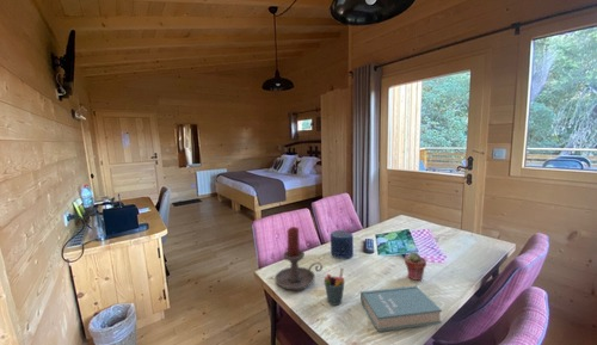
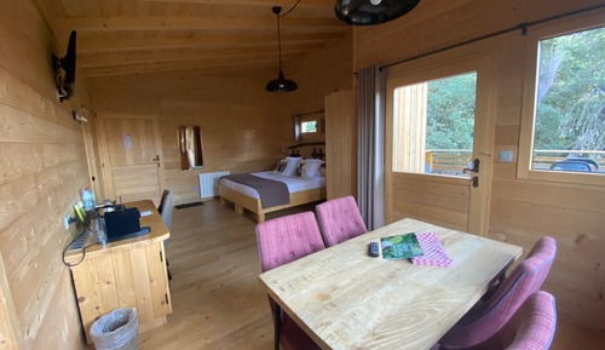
- candle holder (298, 253)
- pen holder (334, 285)
- book (398, 306)
- candle (341, 244)
- potted succulent (414, 264)
